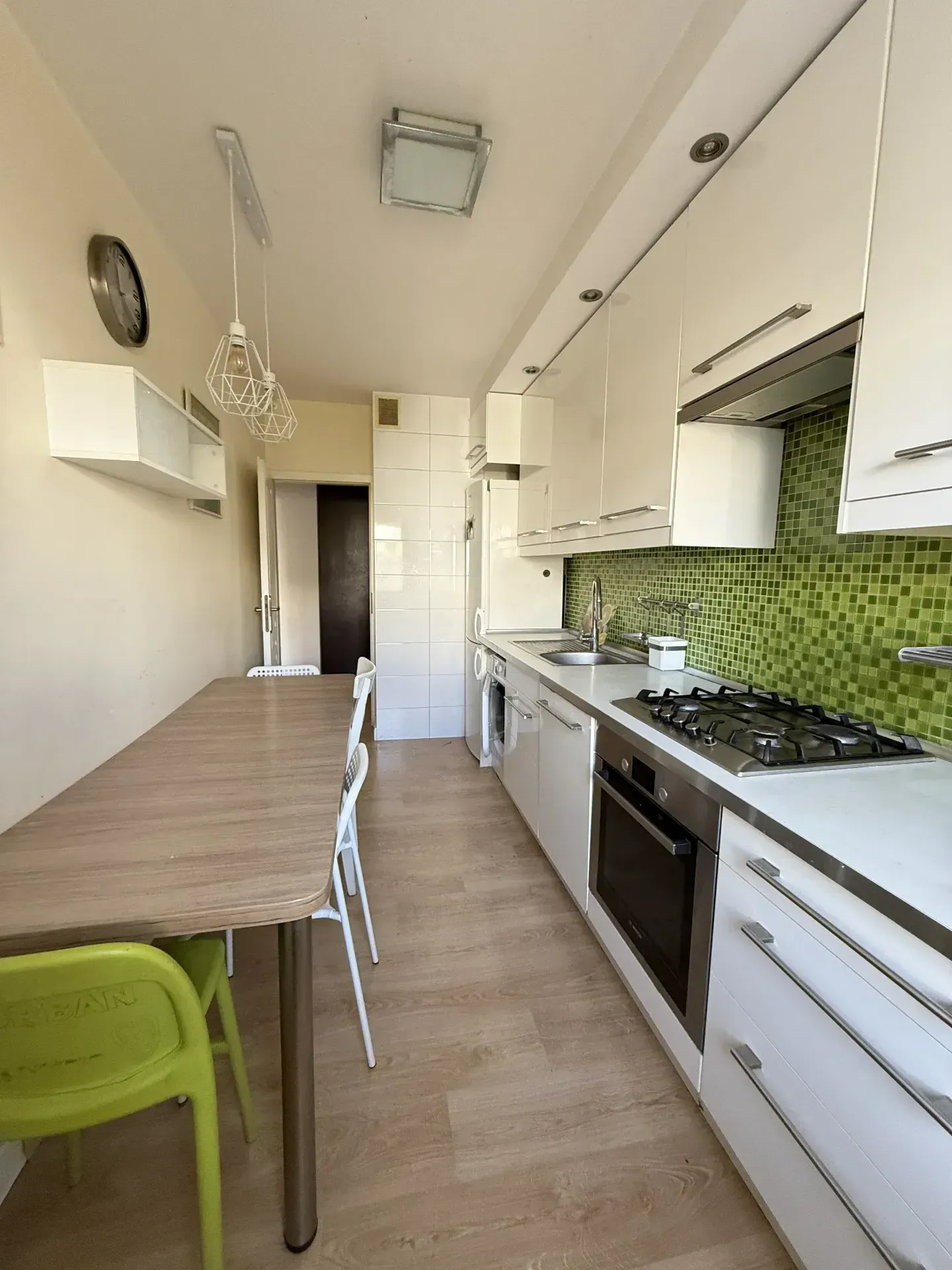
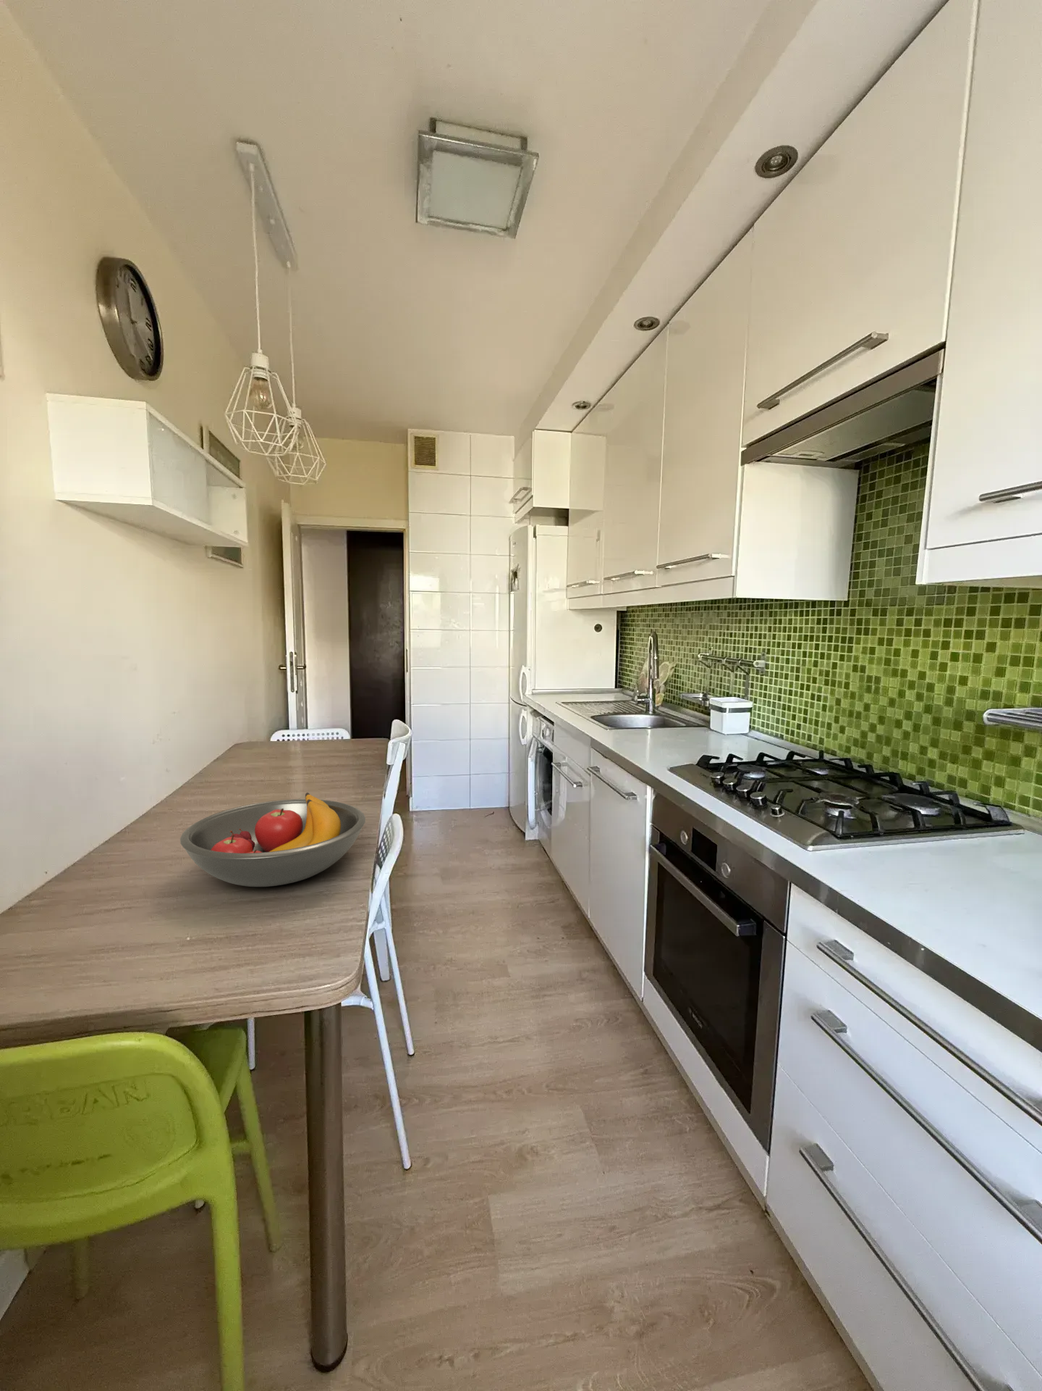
+ fruit bowl (279, 840)
